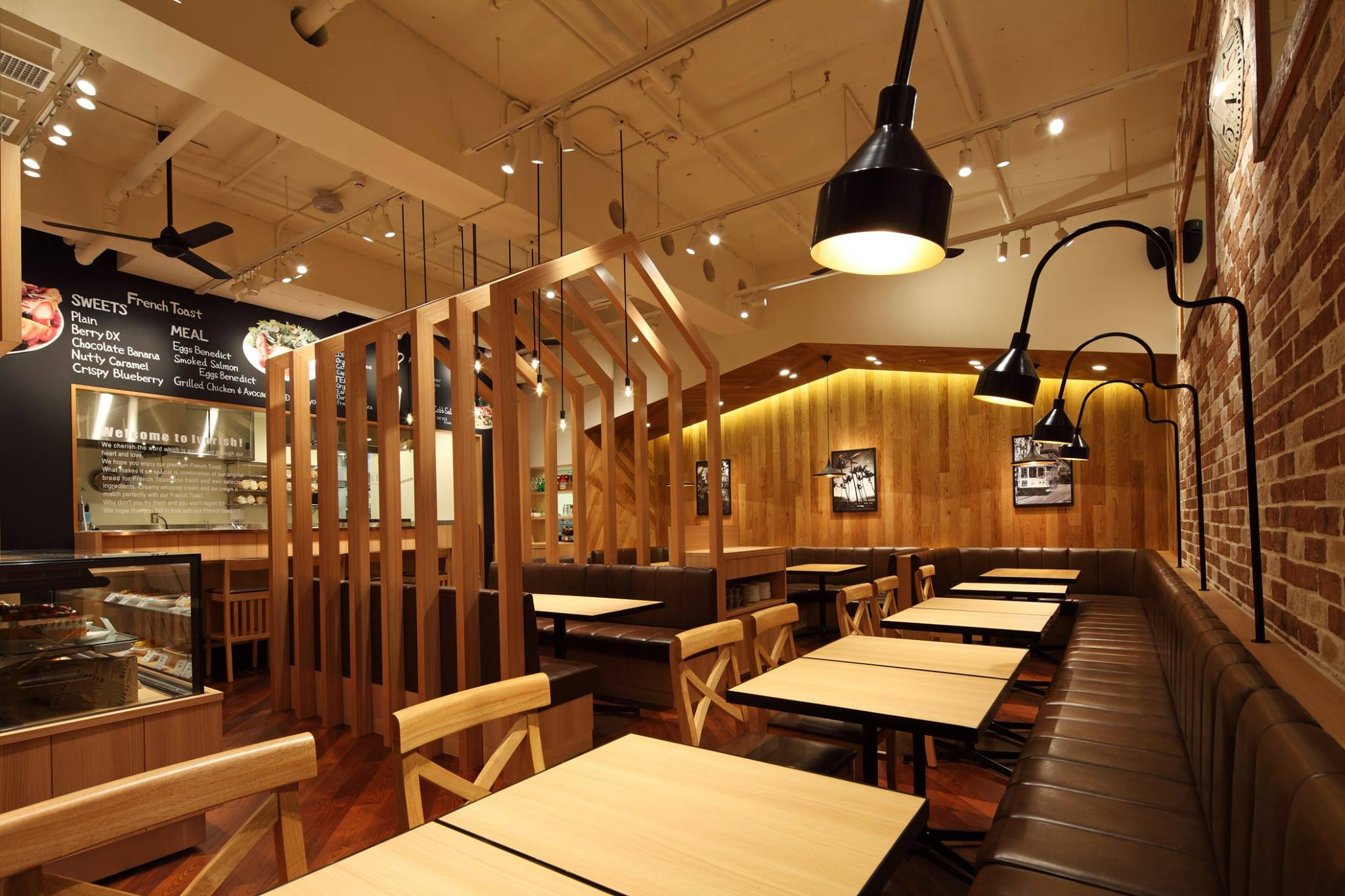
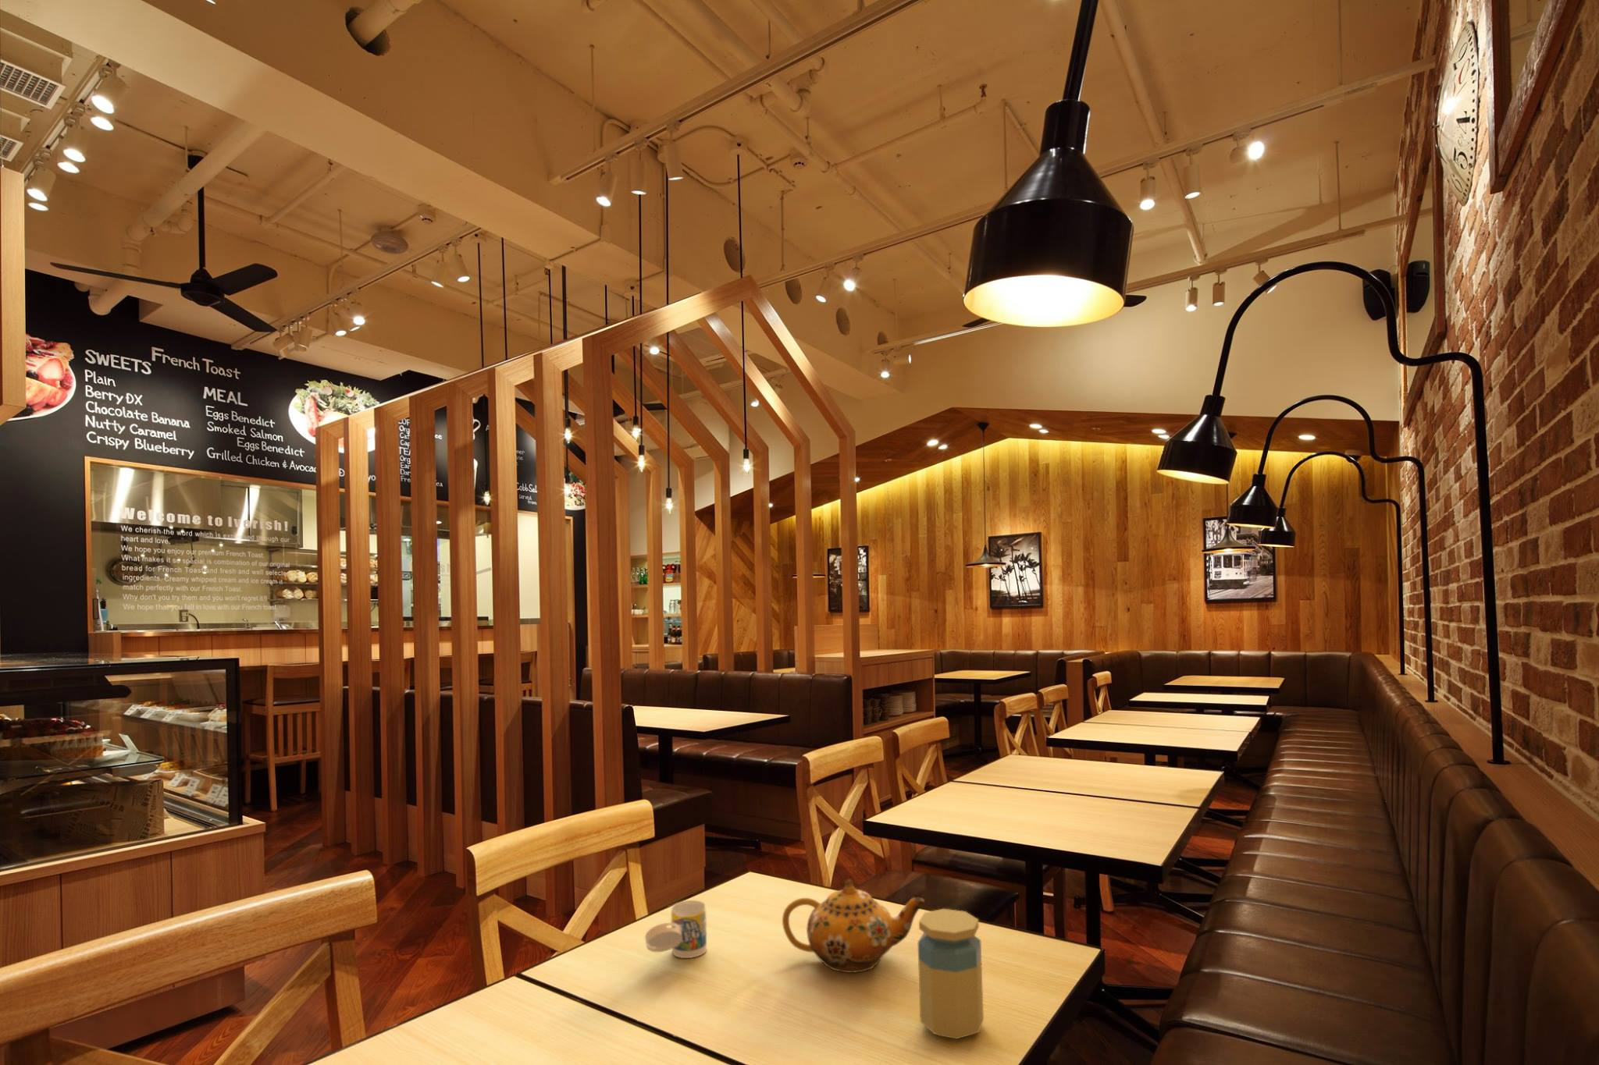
+ jar (950, 973)
+ teapot (851, 920)
+ cup (676, 934)
